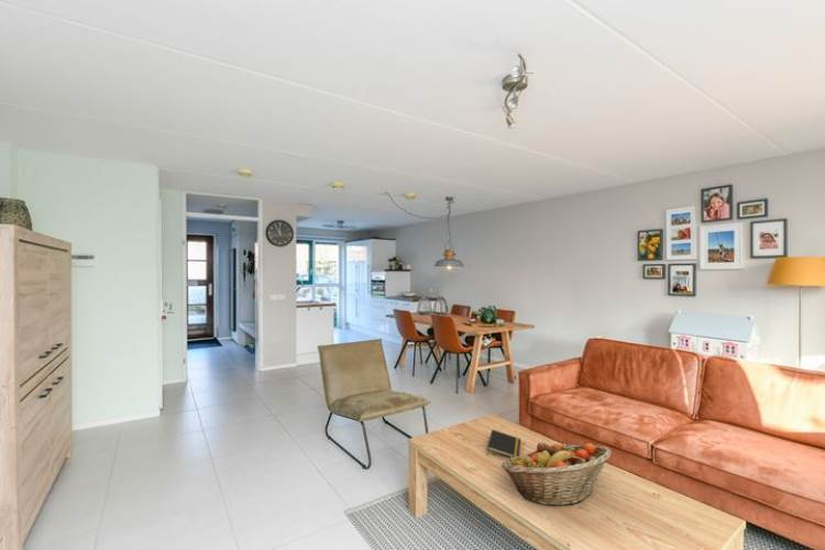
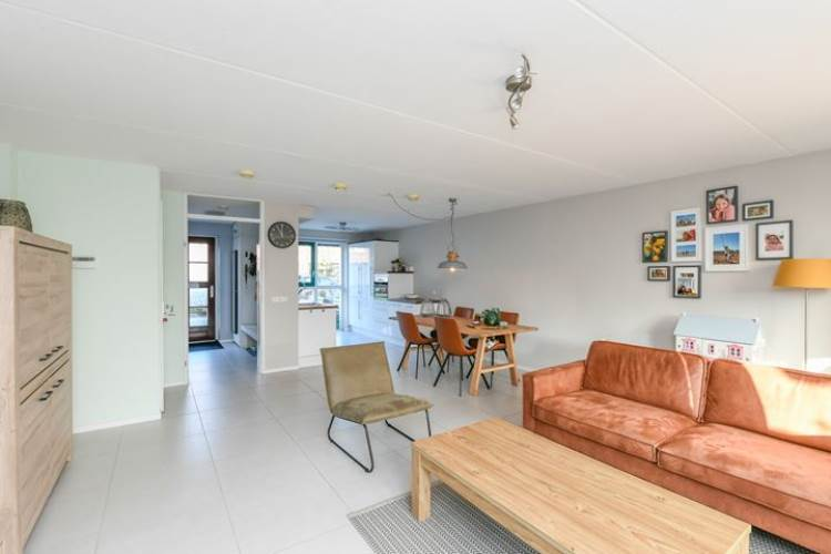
- fruit basket (556, 466)
- notepad (504, 443)
